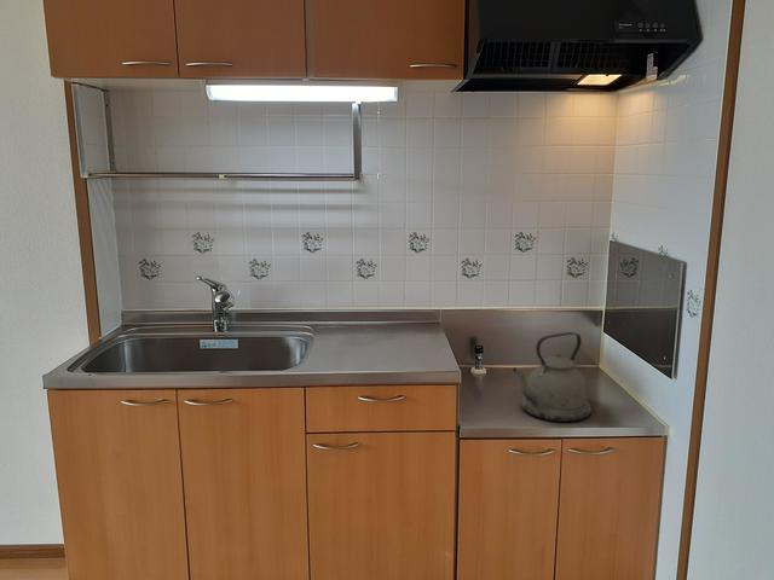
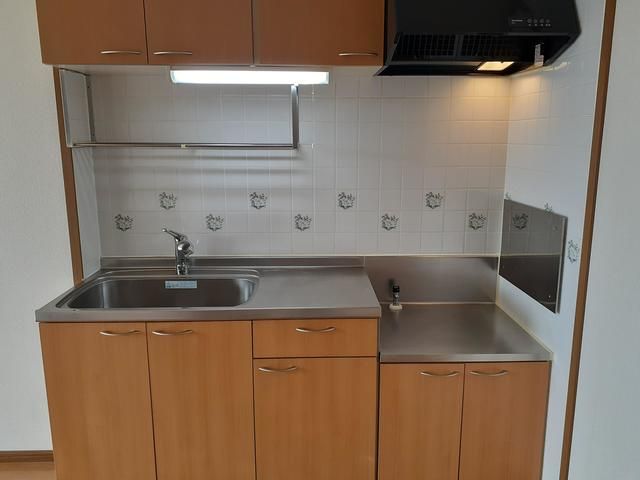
- kettle (555, 372)
